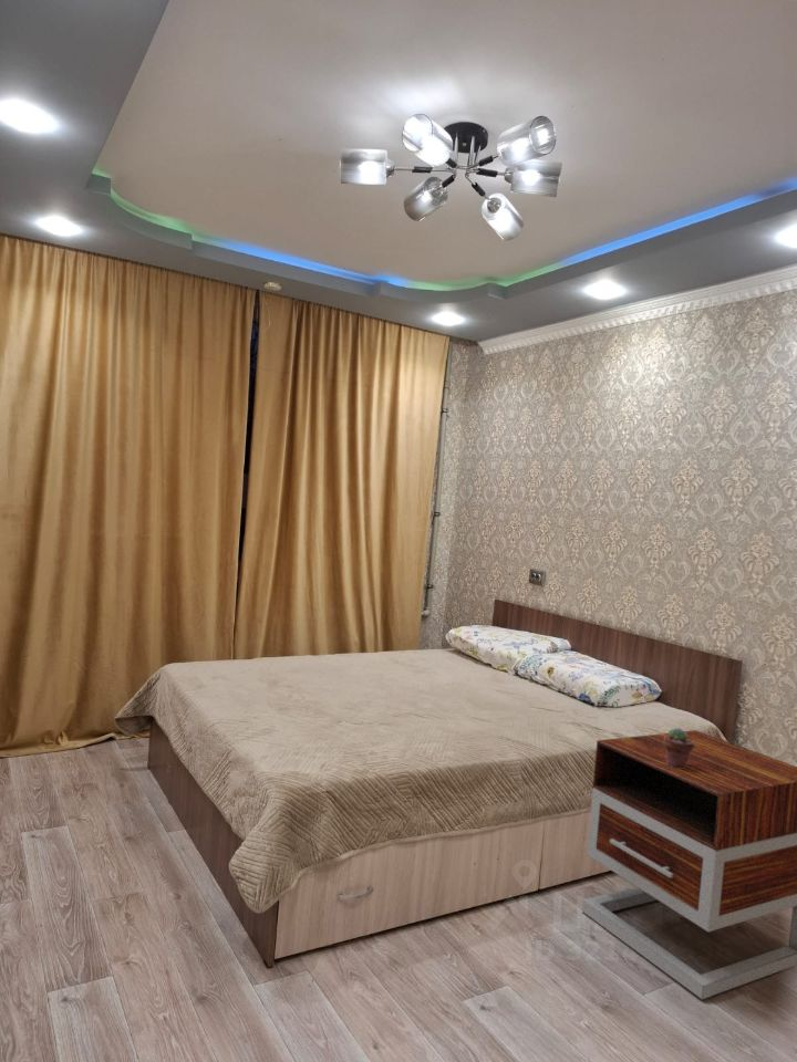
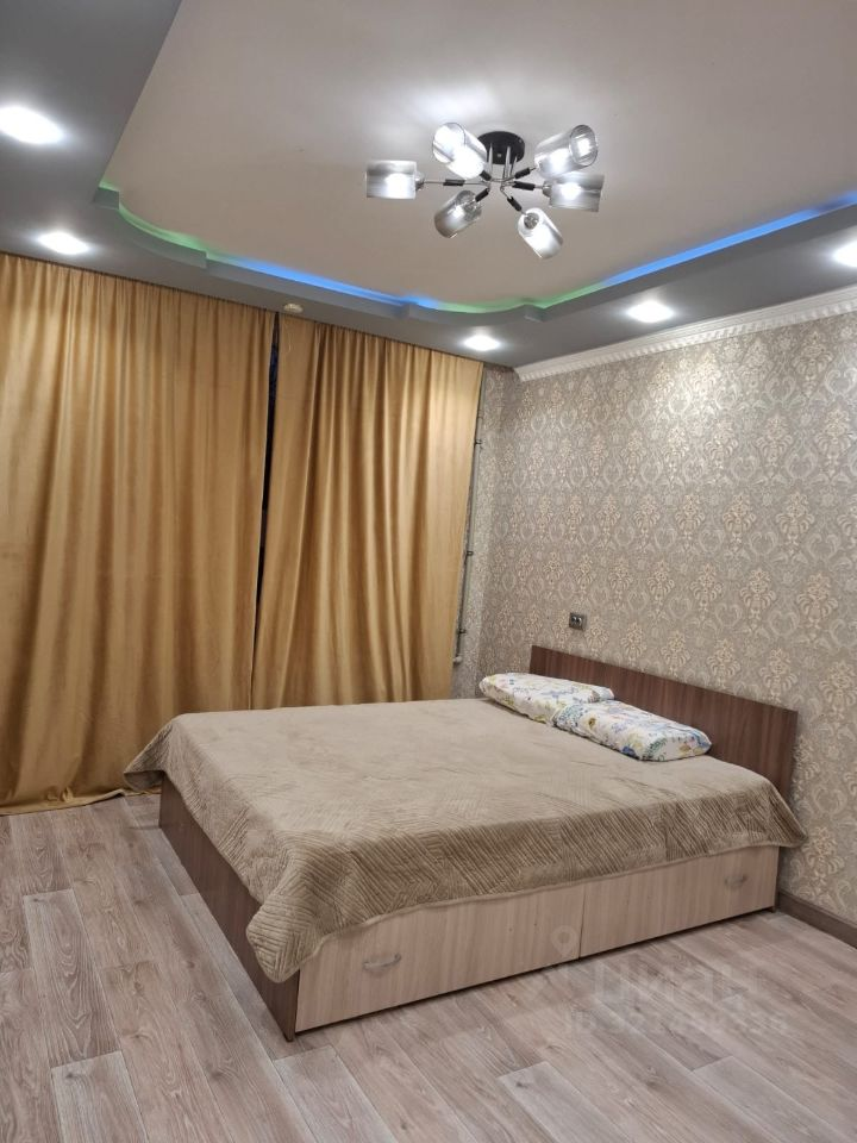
- nightstand (695, 847)
- potted succulent (677, 746)
